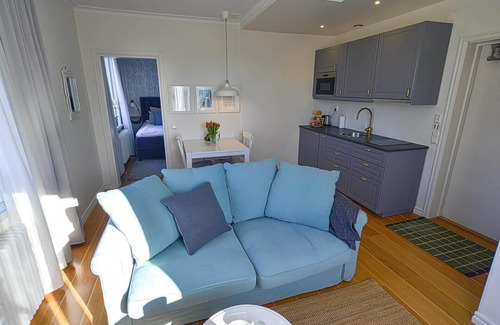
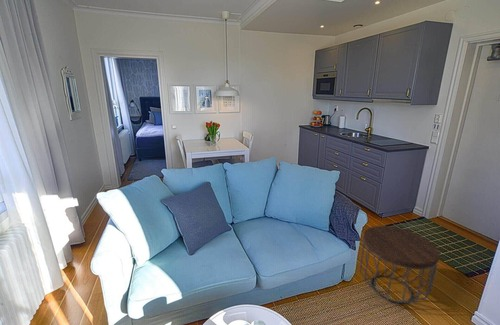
+ side table (395, 266)
